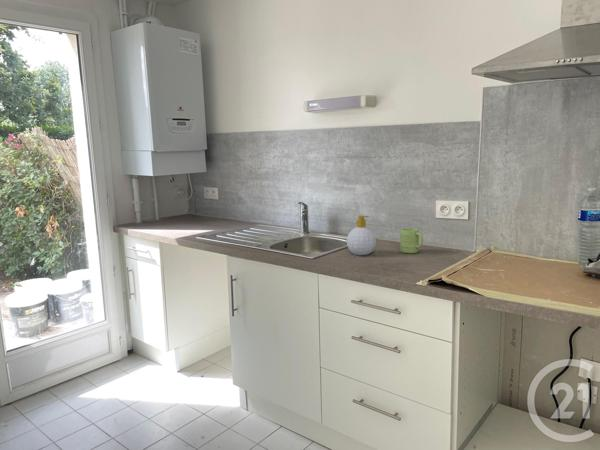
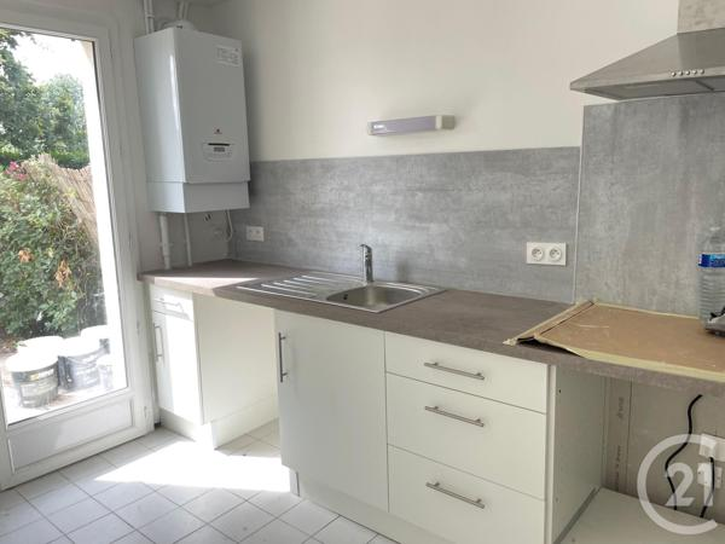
- mug (412, 241)
- soap bottle (361, 235)
